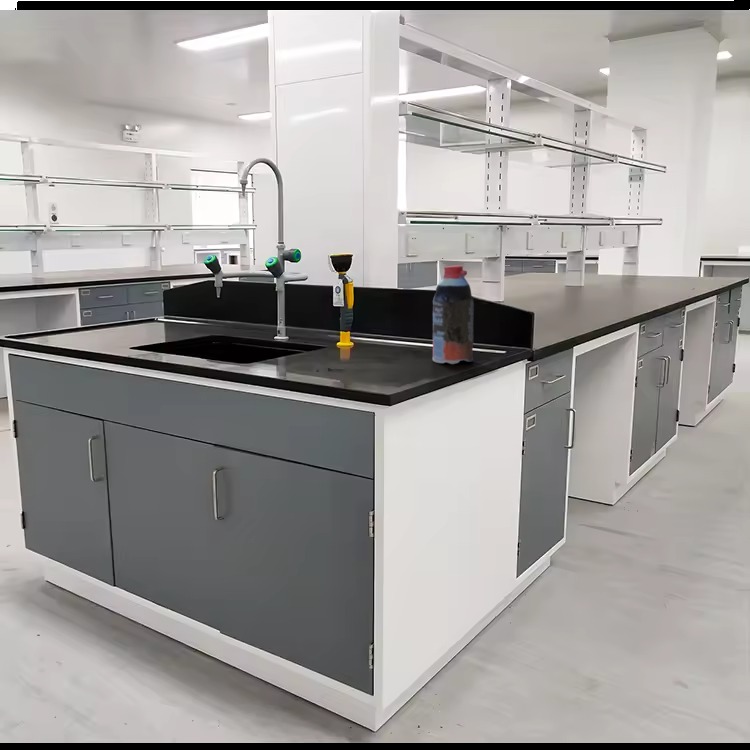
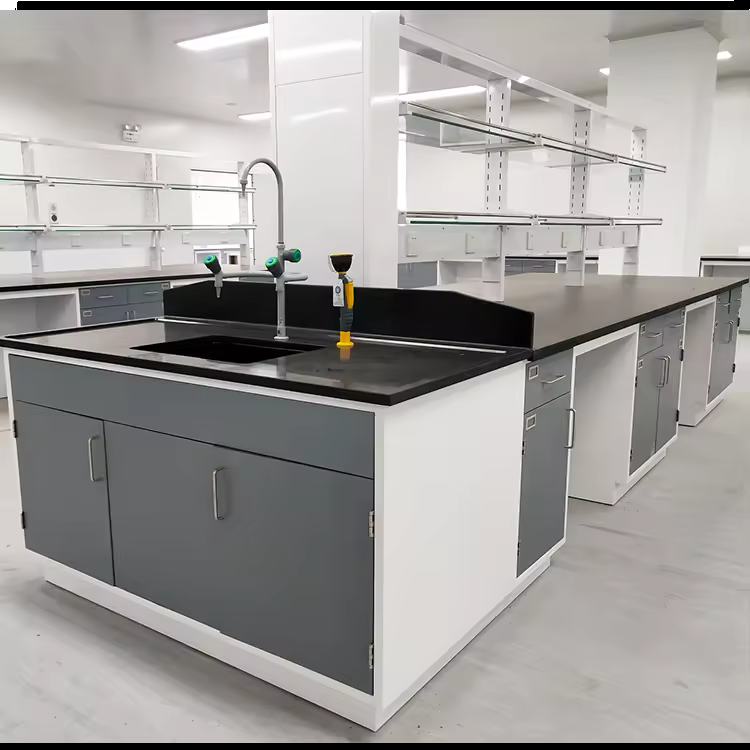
- bottle (453, 313)
